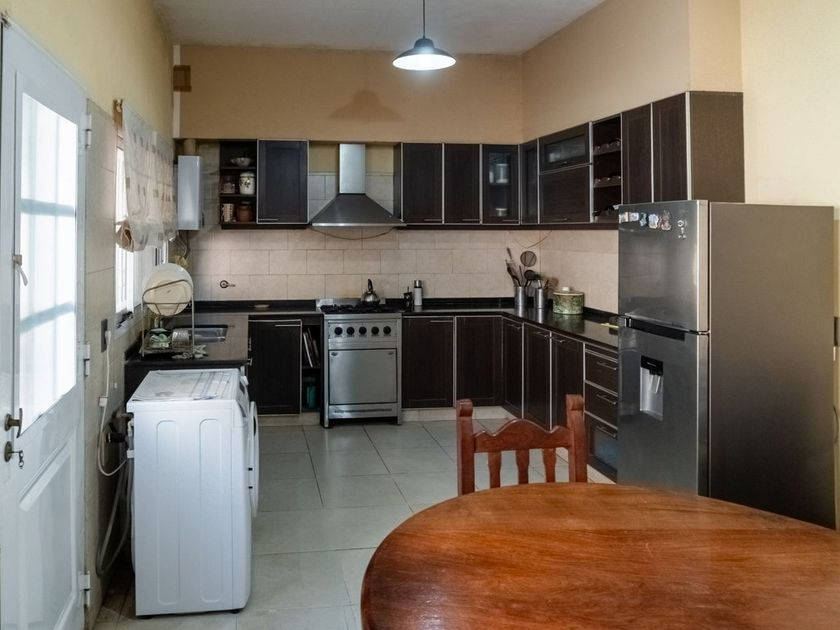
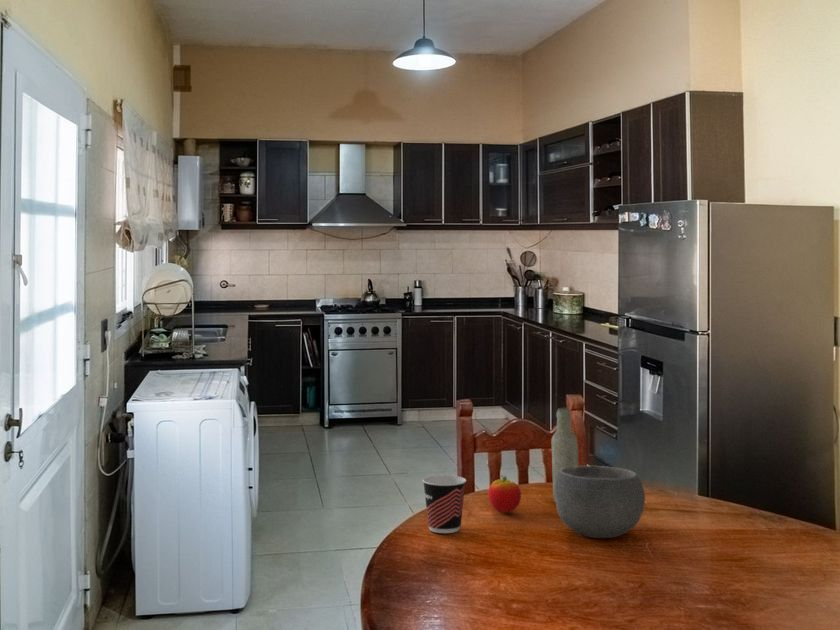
+ cup (444, 504)
+ bottle (565, 455)
+ bowl (599, 502)
+ apple (504, 492)
